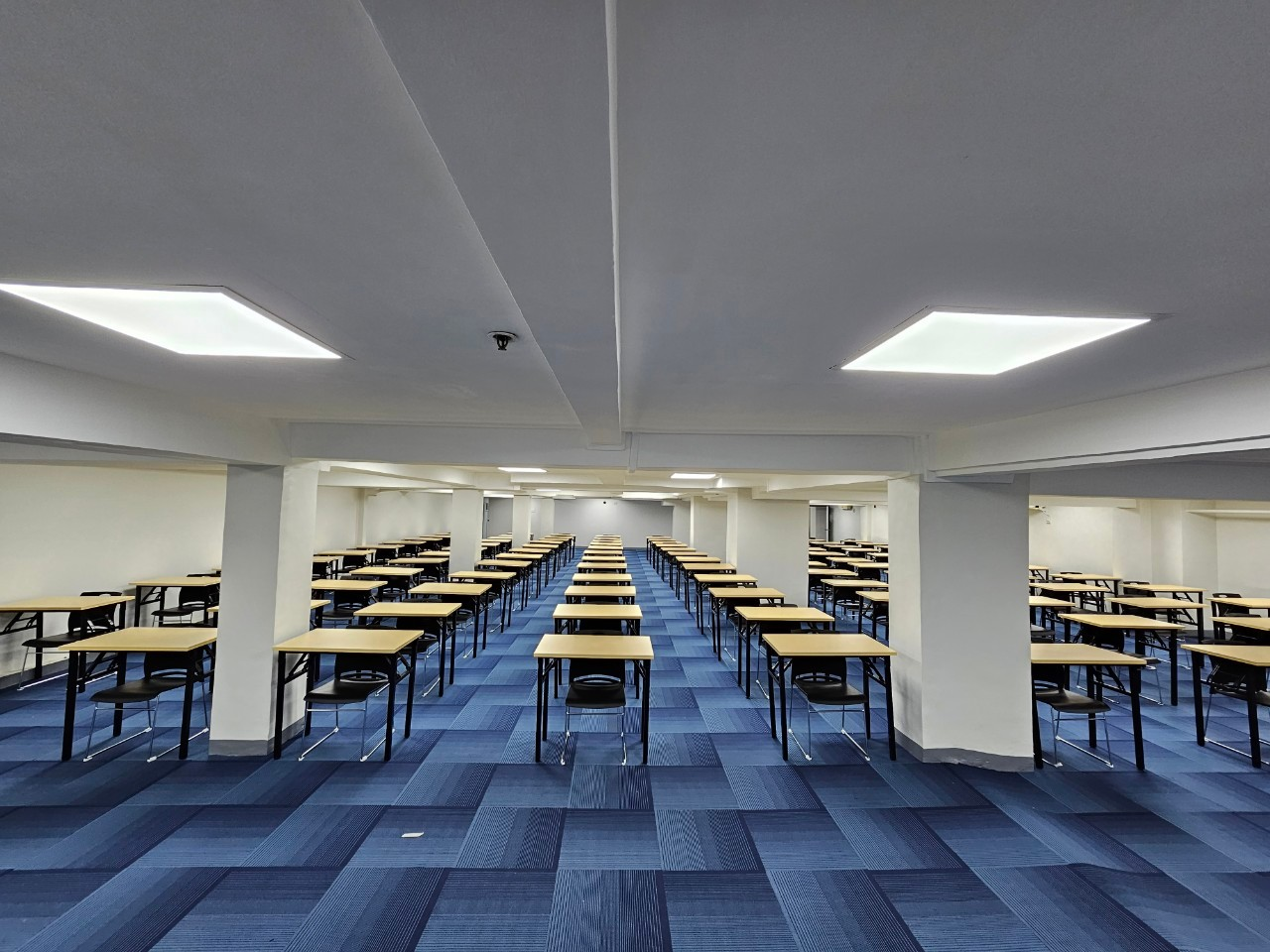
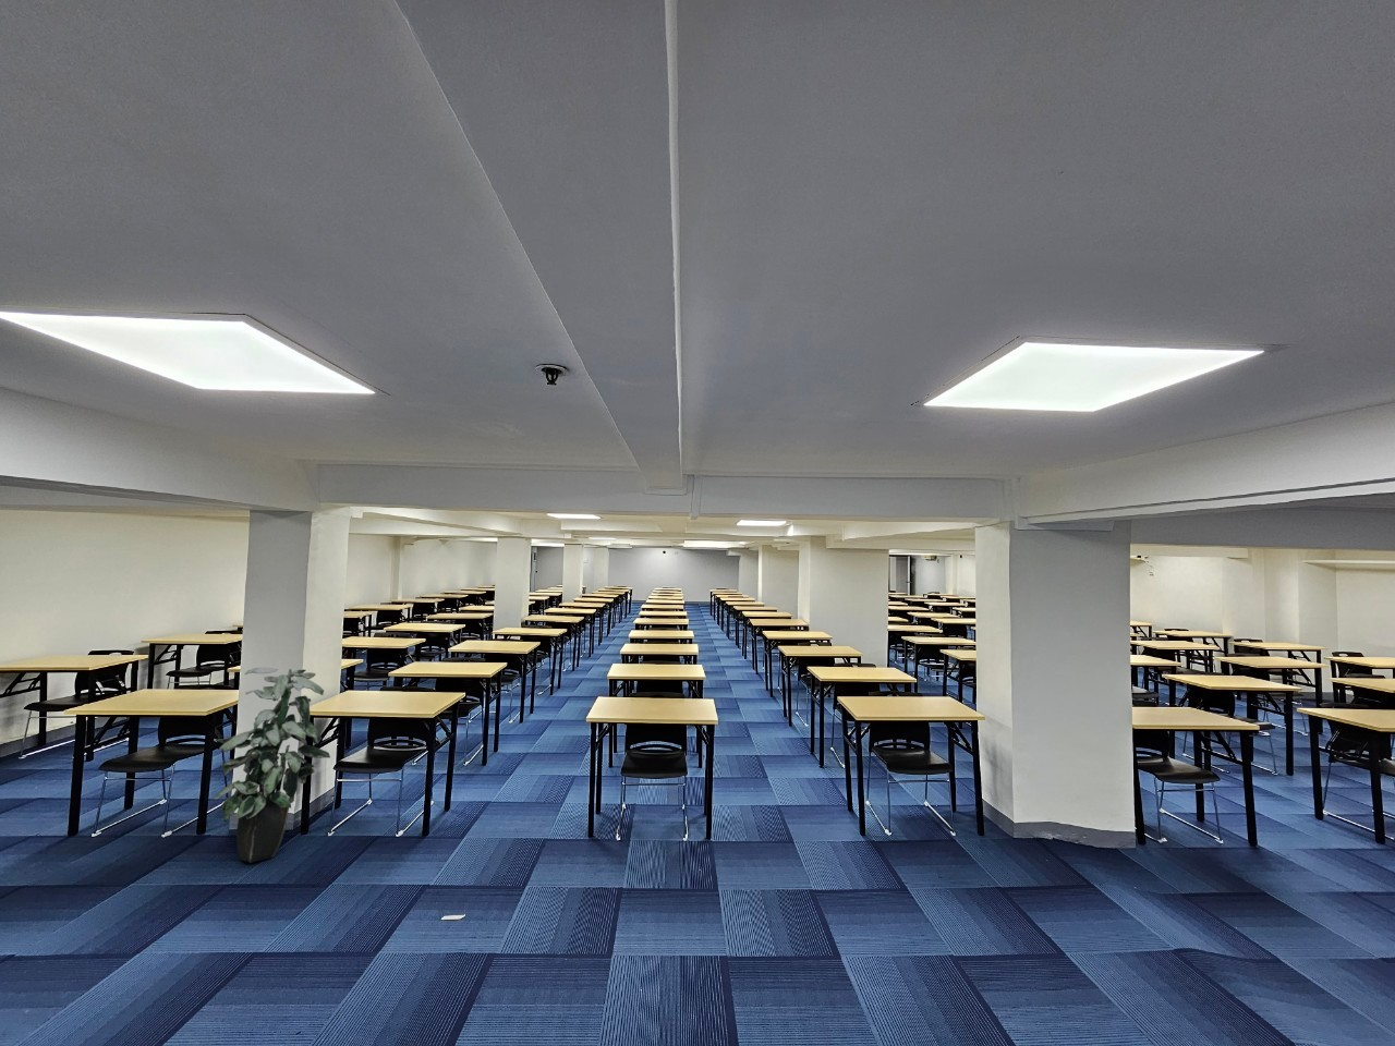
+ indoor plant (268, 759)
